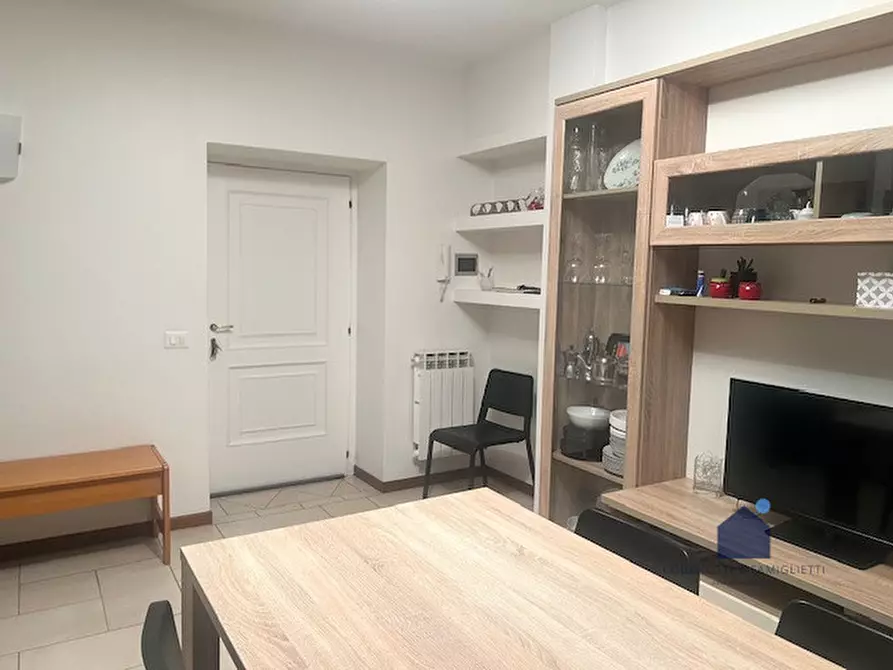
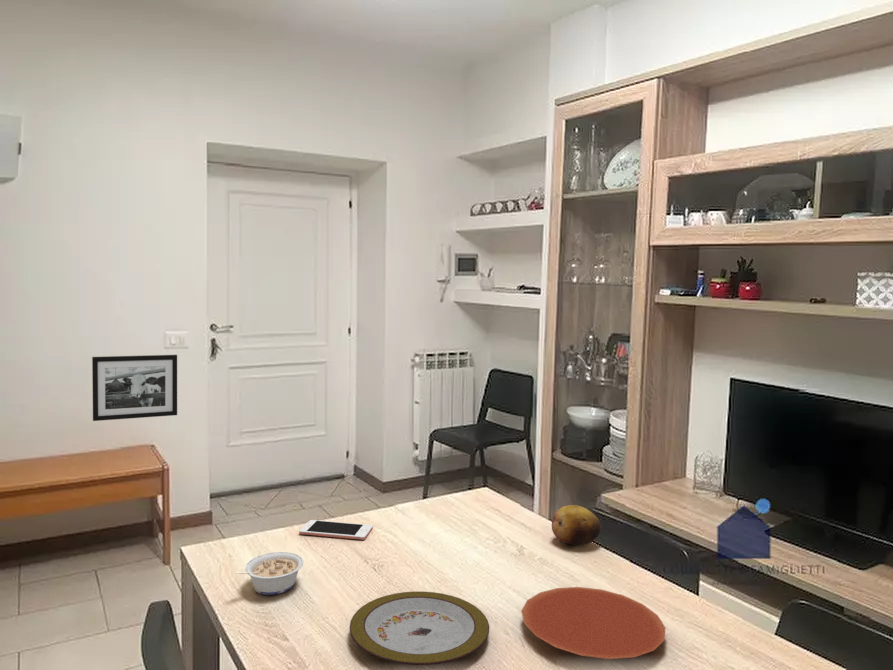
+ legume (273, 573)
+ plate (591, 624)
+ plate (419, 629)
+ picture frame (136, 386)
+ cell phone (336, 529)
+ fruit (576, 524)
